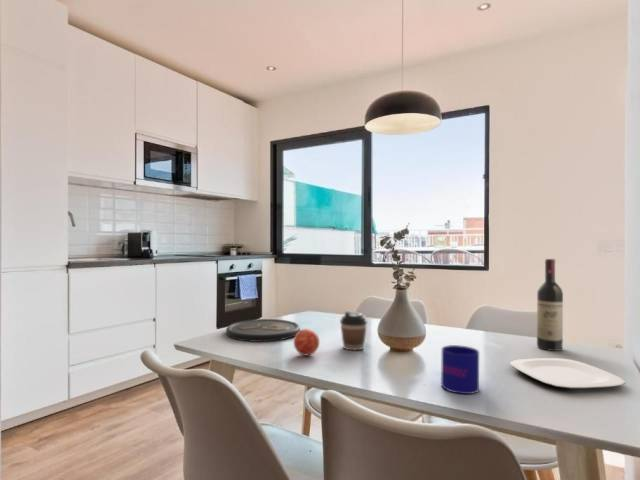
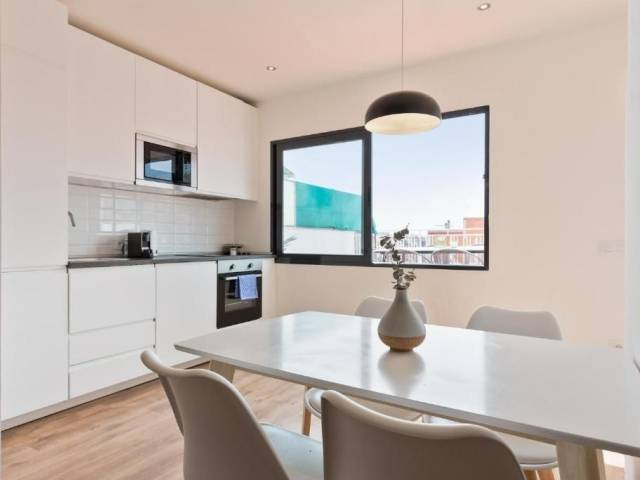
- apple (306, 342)
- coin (263, 329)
- plate (563, 373)
- wine bottle (549, 303)
- coffee cup (353, 329)
- mug (462, 366)
